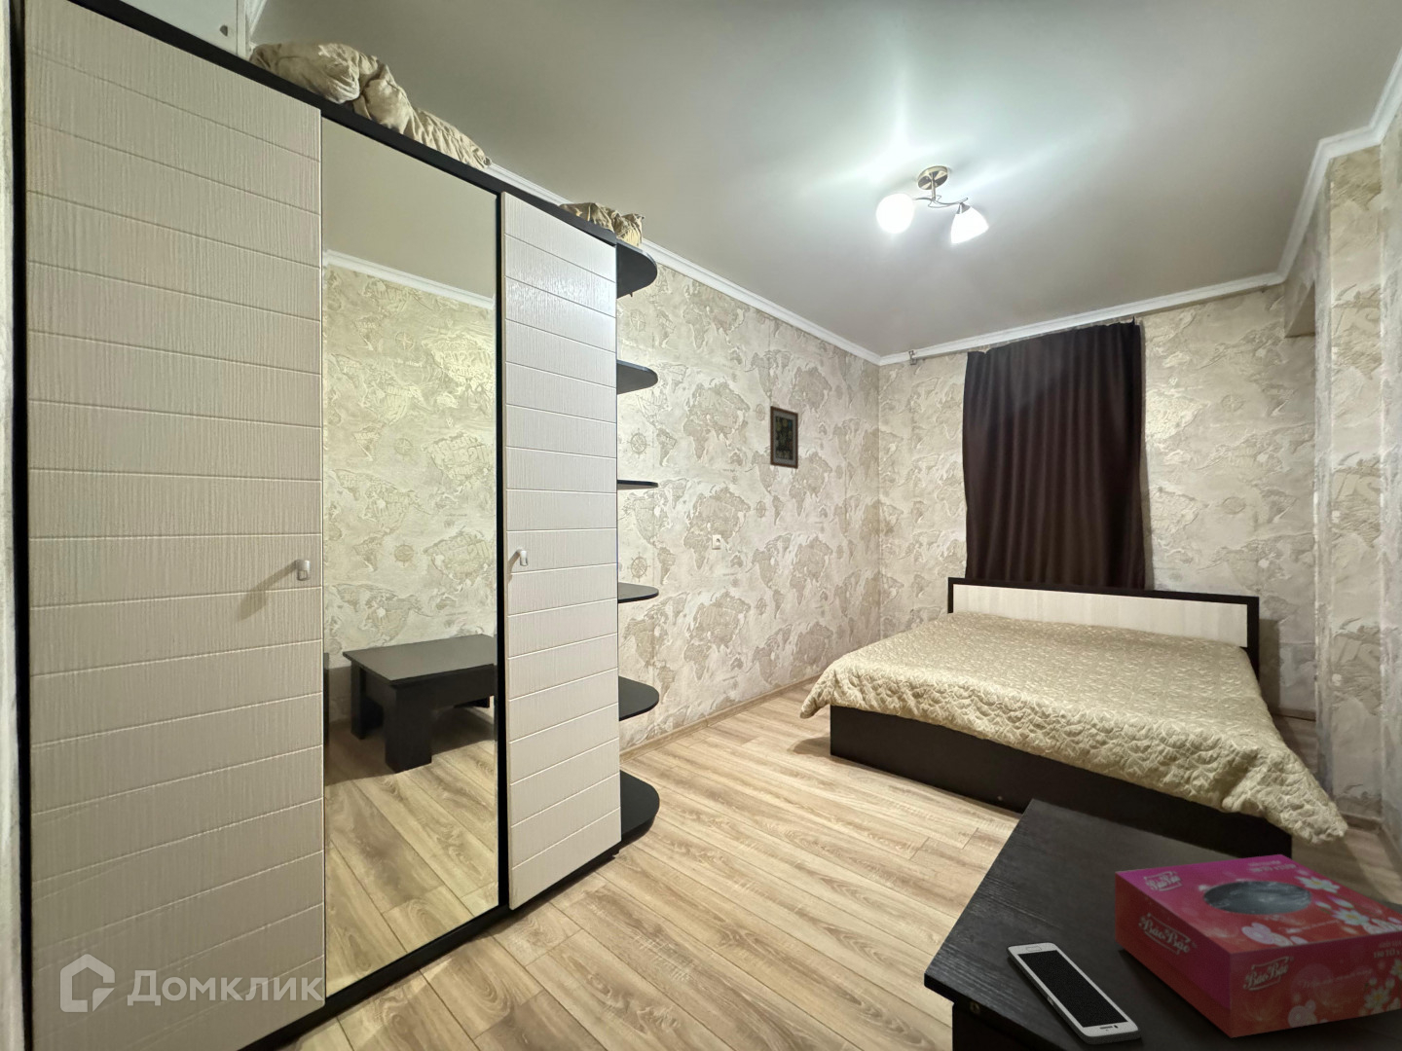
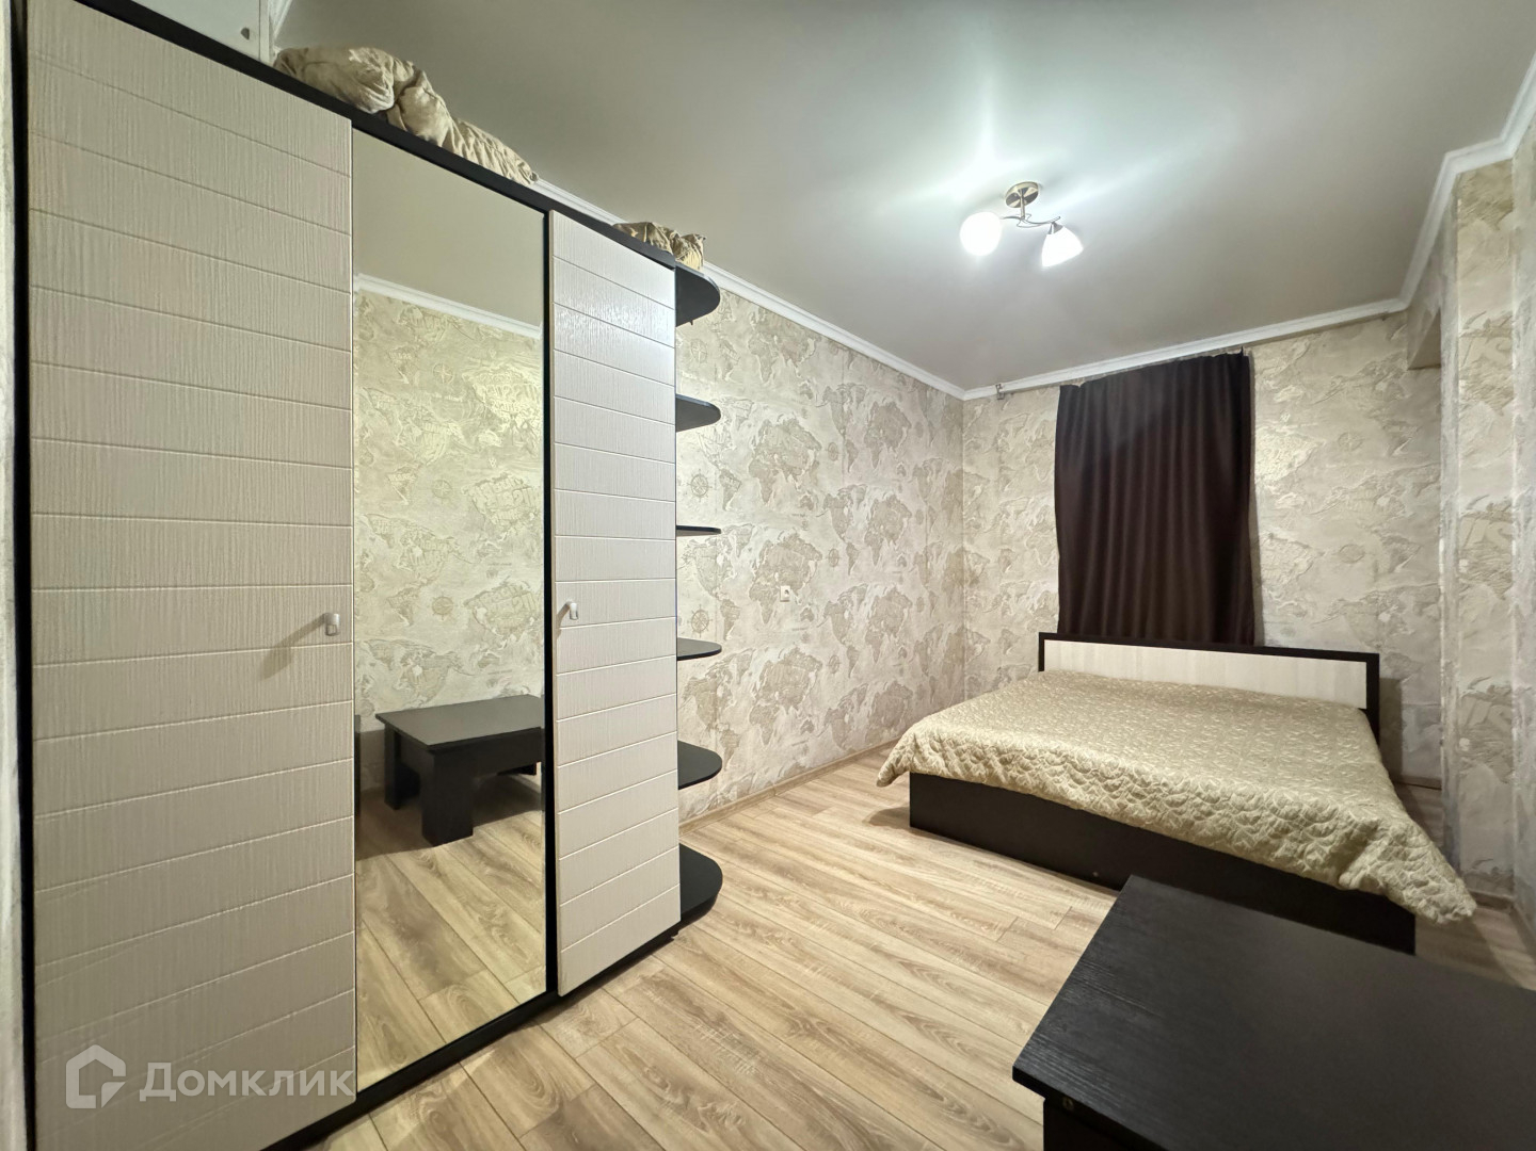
- tissue box (1258, 933)
- cell phone (1068, 988)
- wall art (784, 438)
